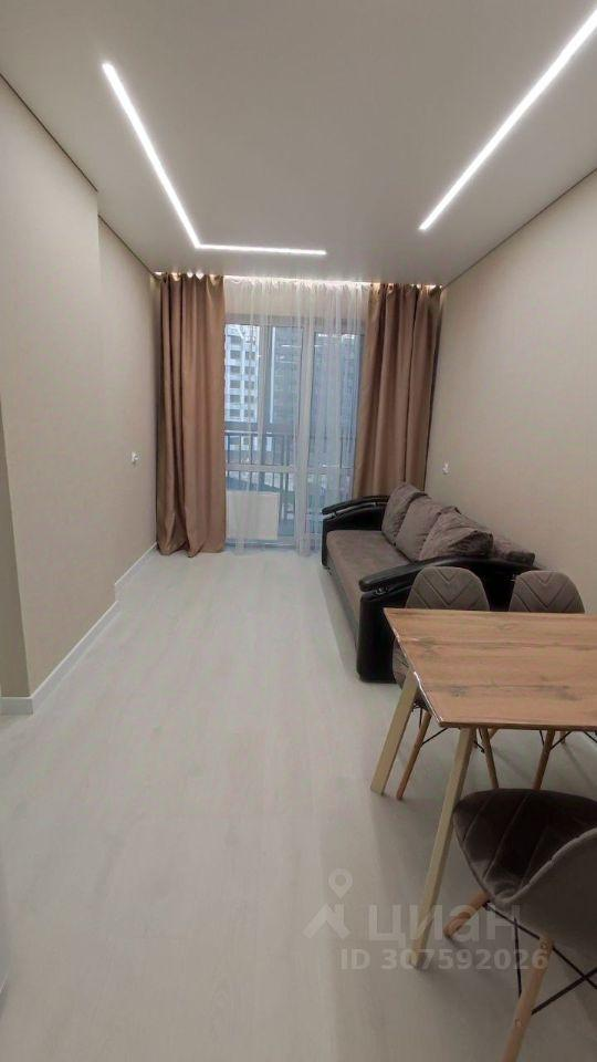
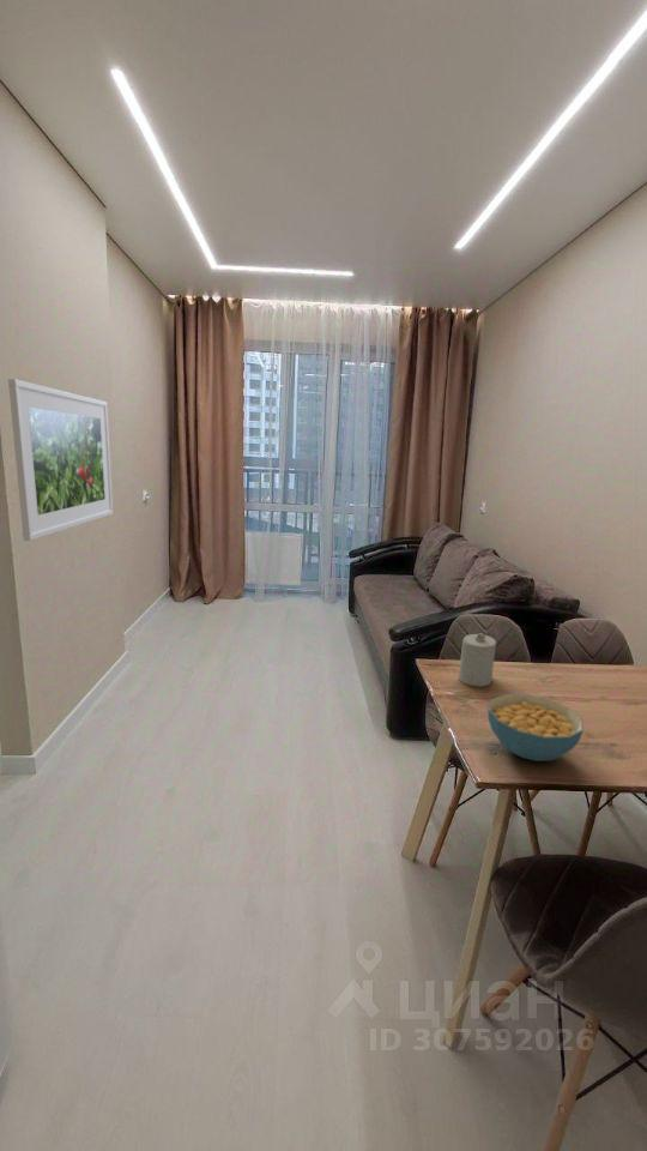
+ cereal bowl (531, 734)
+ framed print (71, 460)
+ candle (477, 655)
